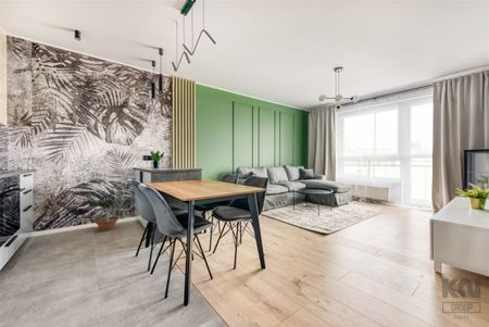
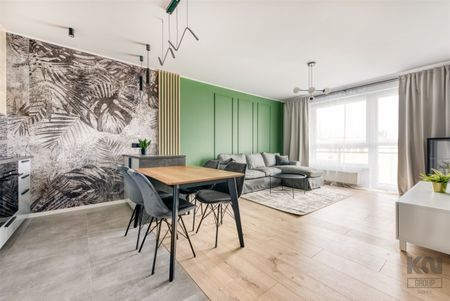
- potted tree (106, 212)
